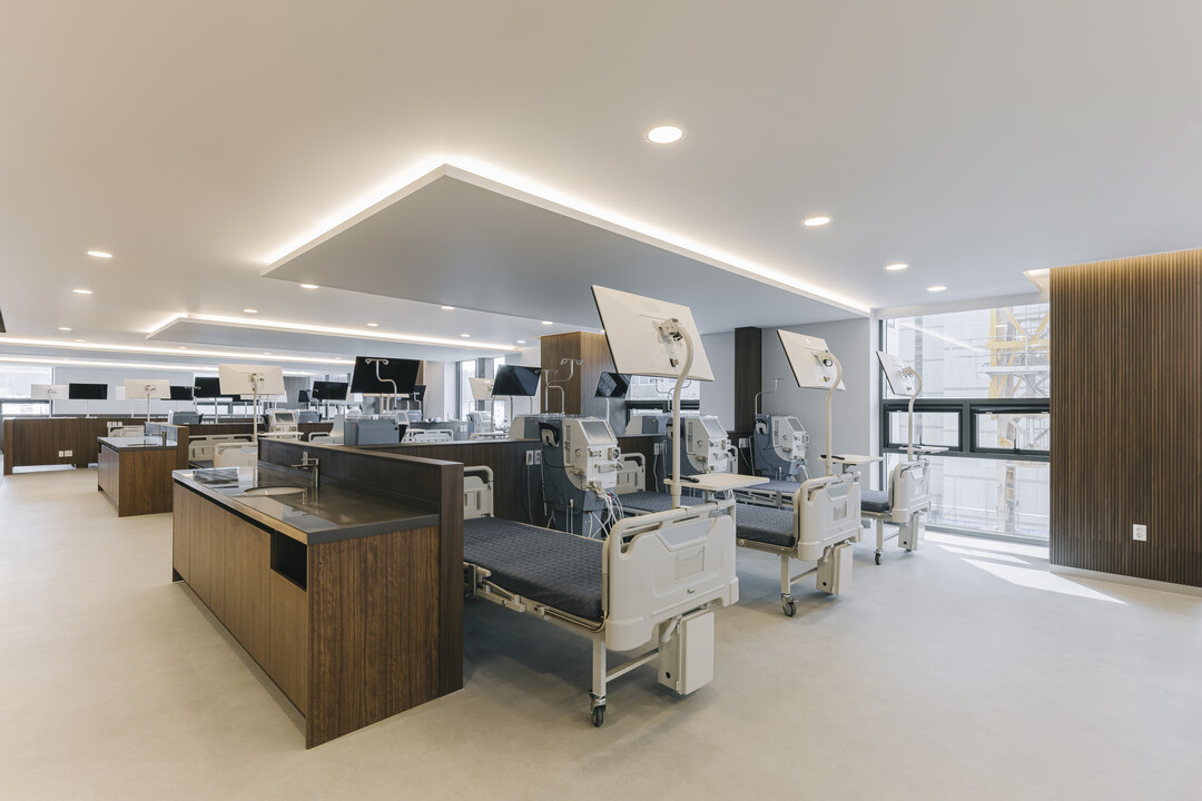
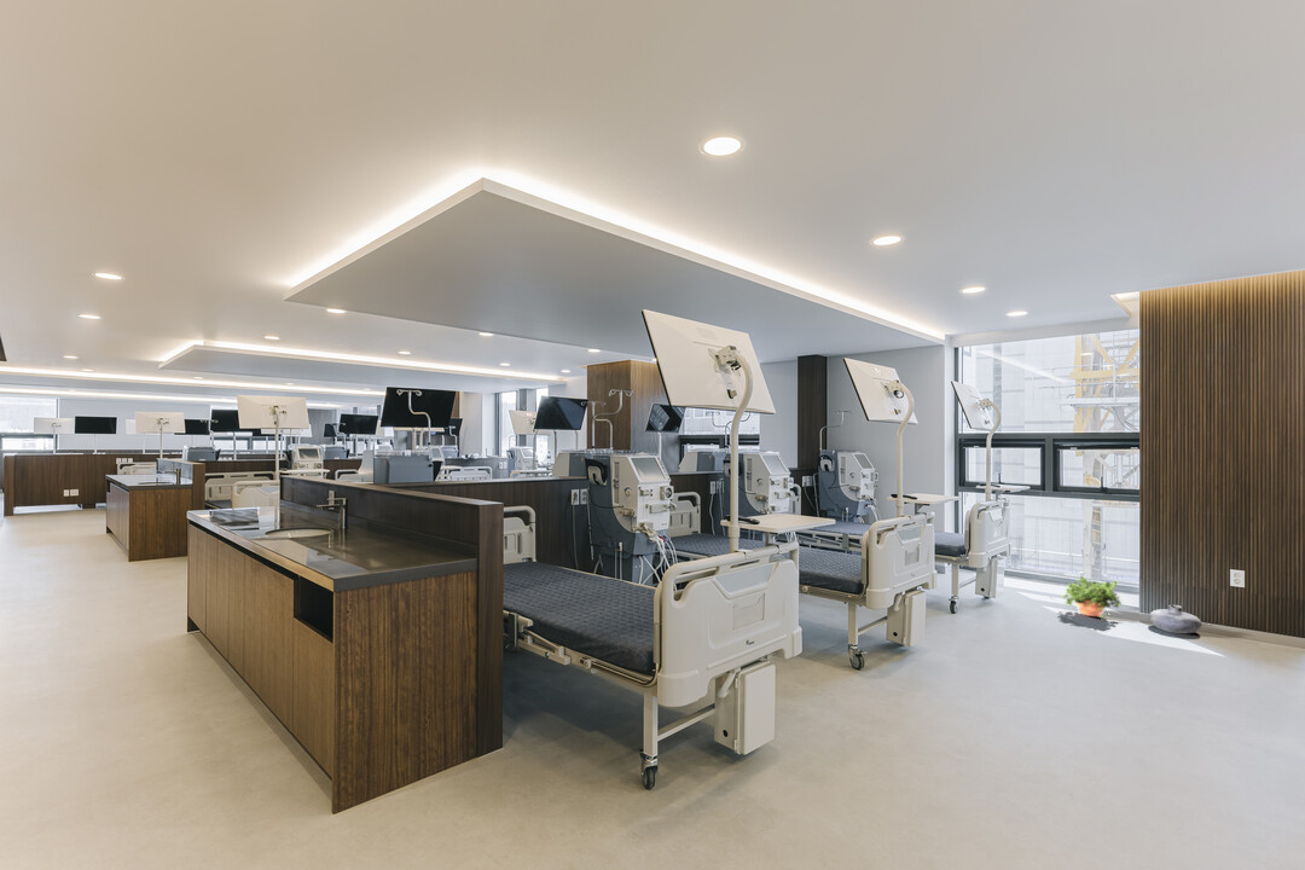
+ potted plant (1090, 596)
+ vase (1174, 617)
